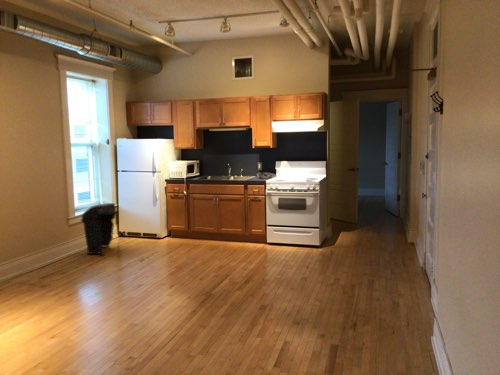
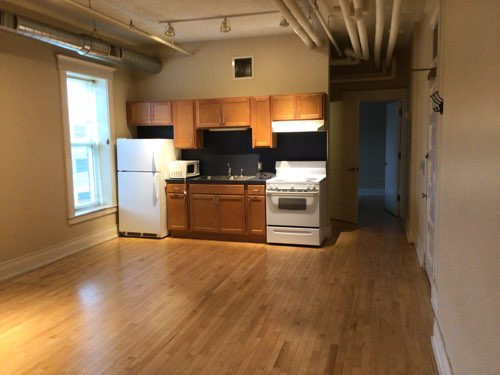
- trash can (100, 227)
